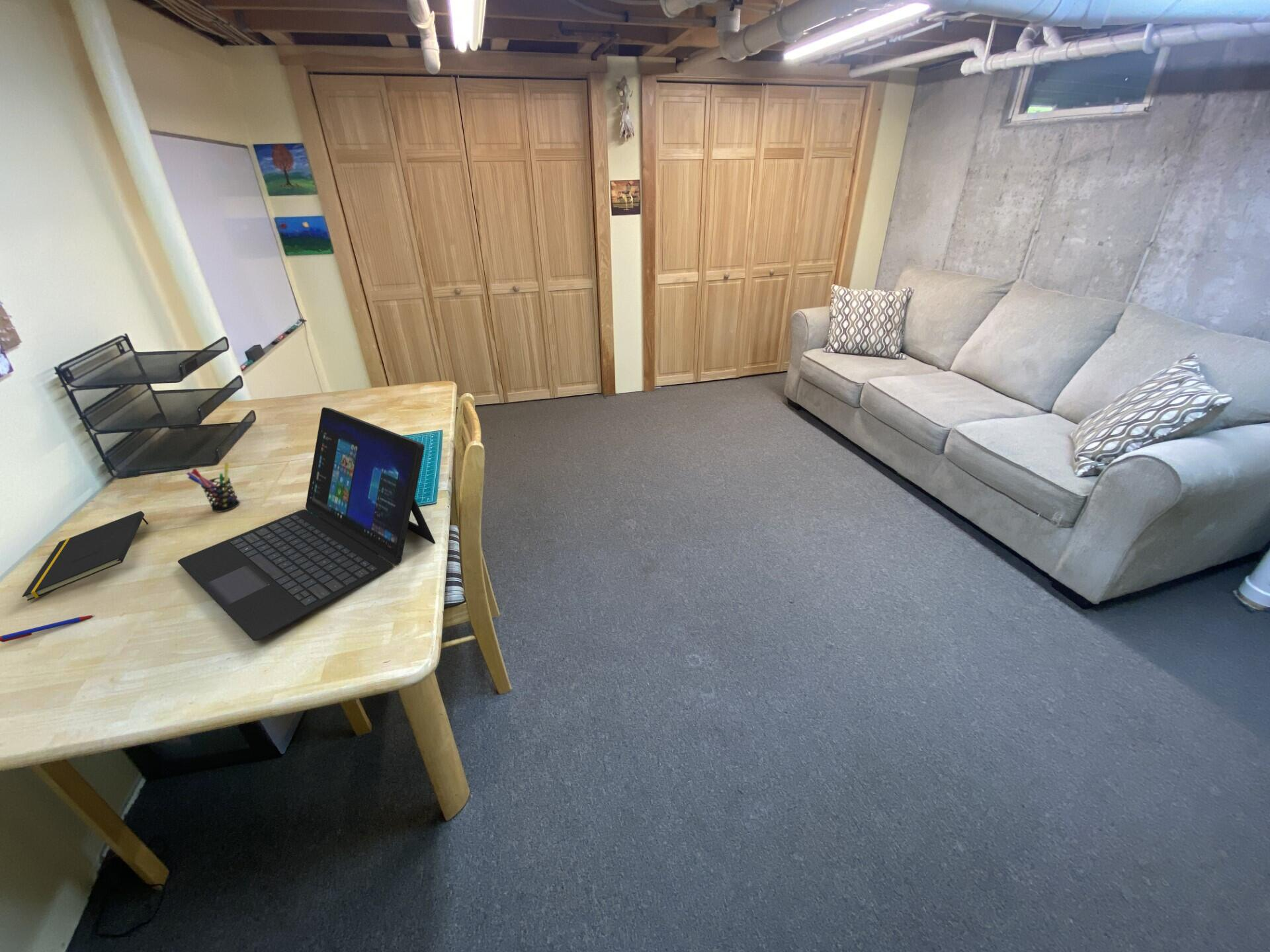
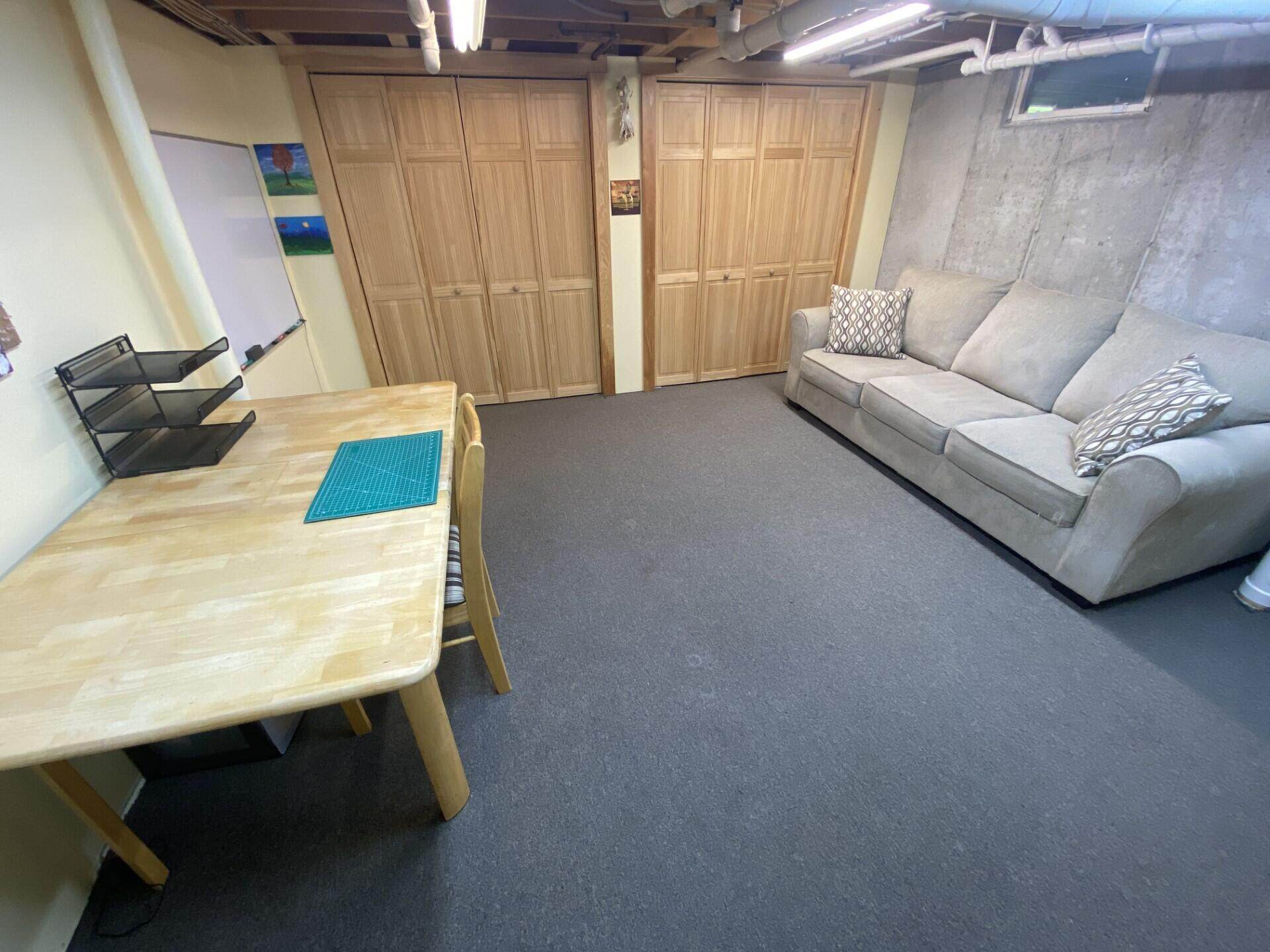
- pen (45, 627)
- laptop (301, 510)
- notepad (89, 551)
- pen holder (217, 487)
